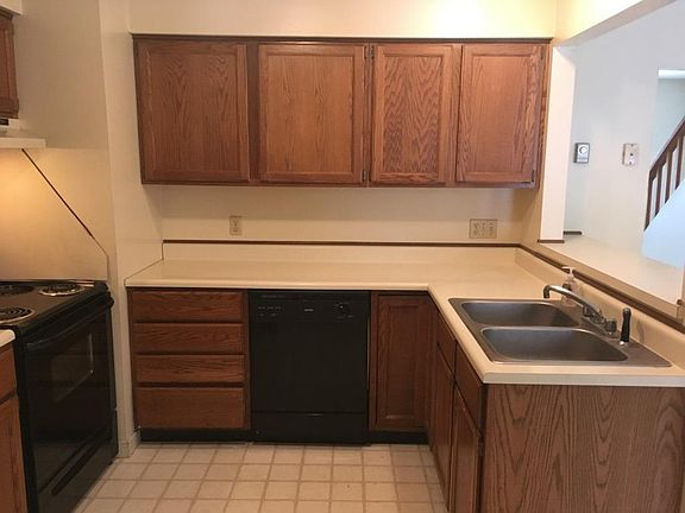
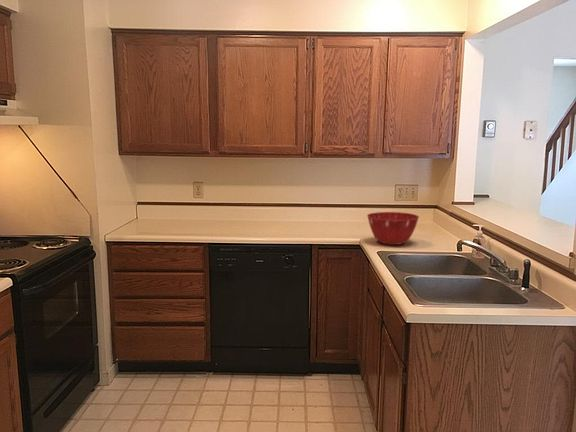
+ mixing bowl (392, 228)
